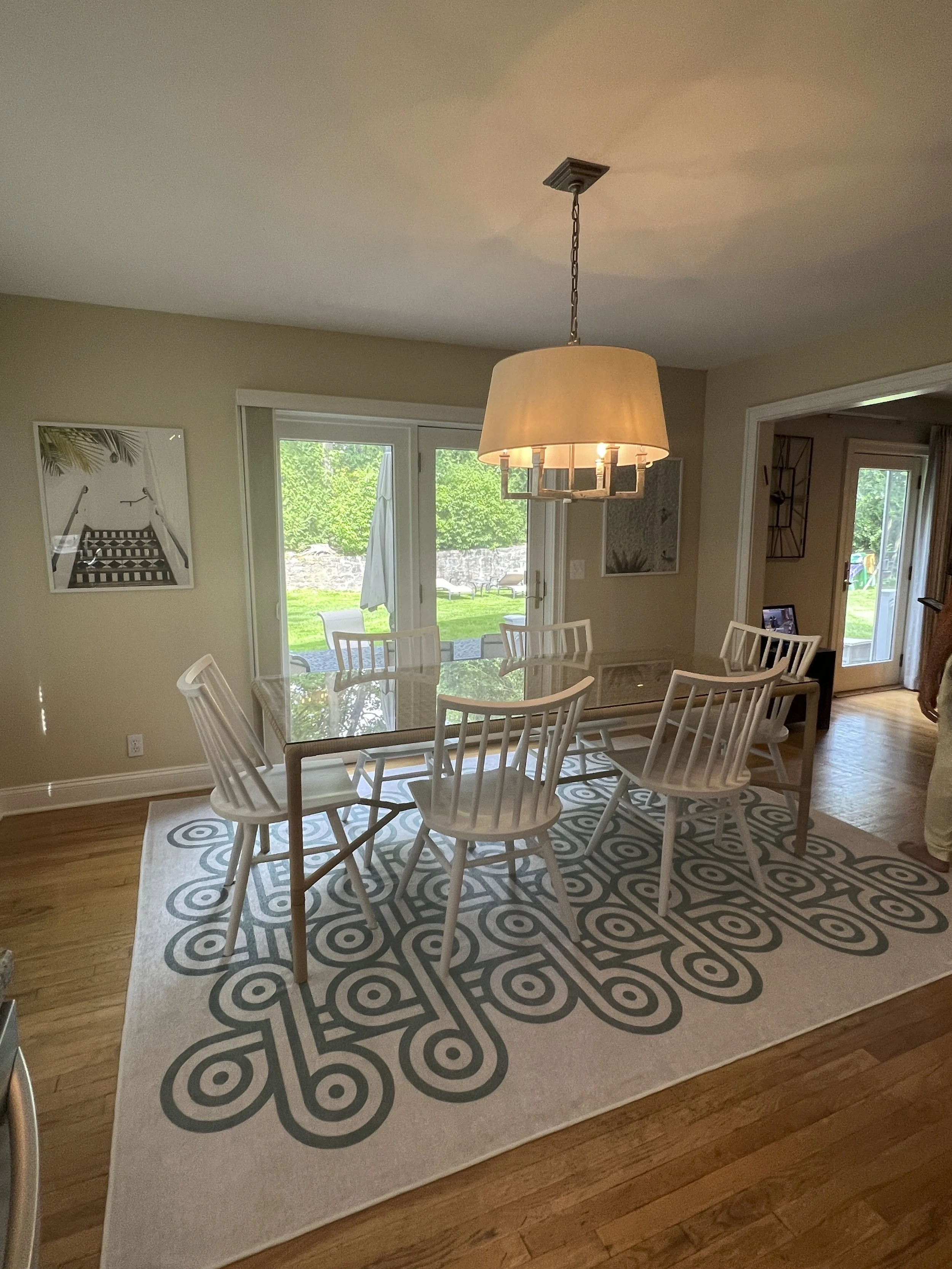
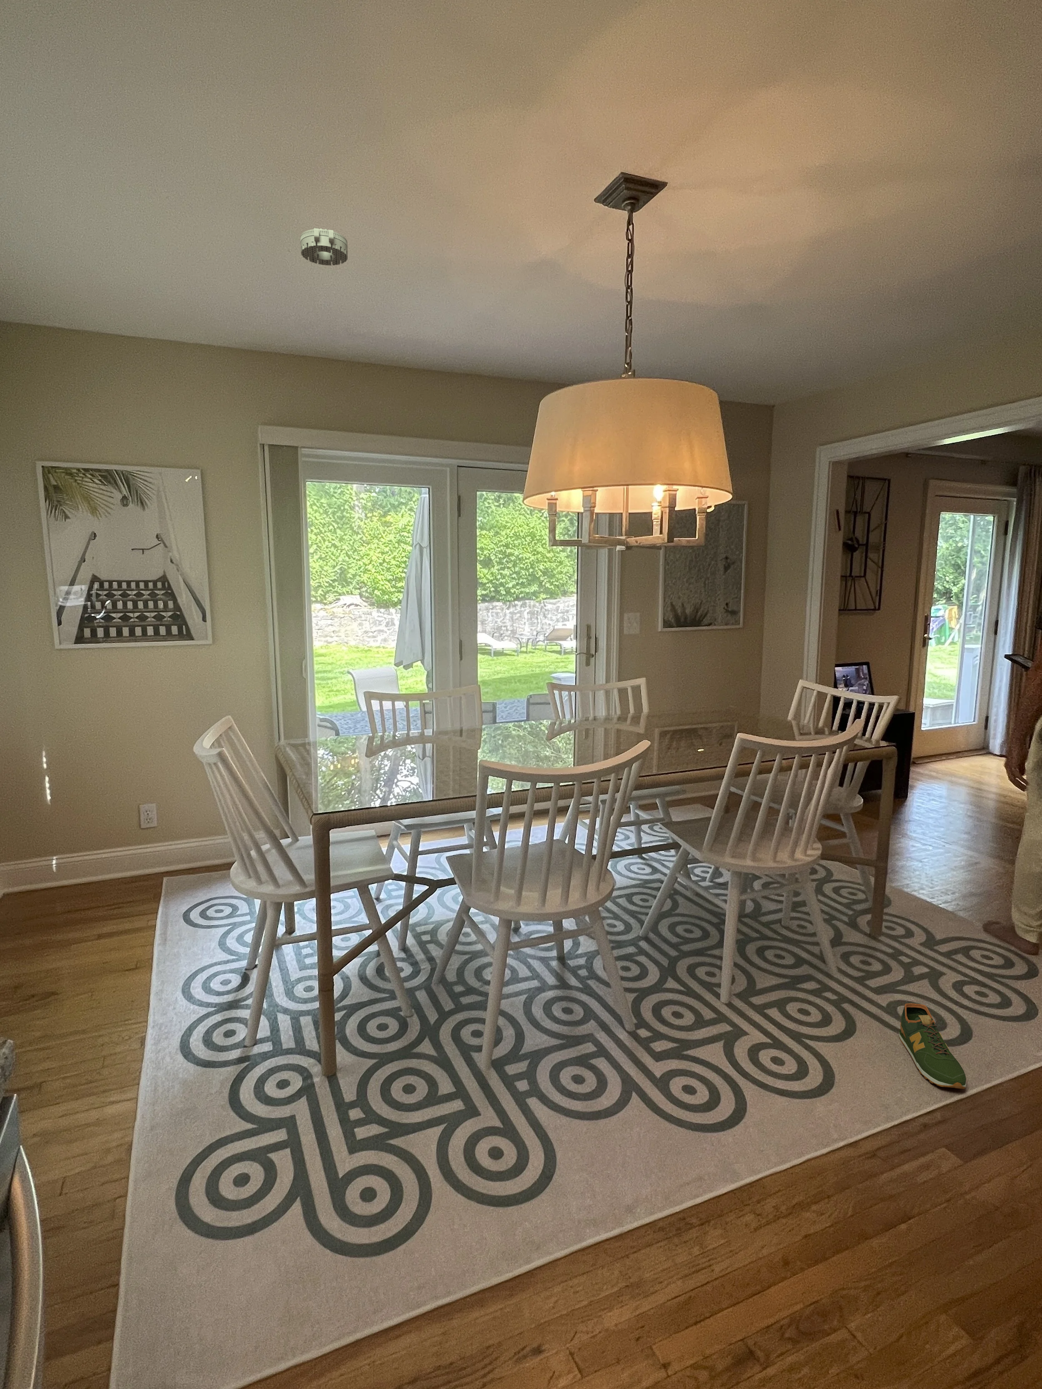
+ shoe (931, 1043)
+ smoke detector (324, 246)
